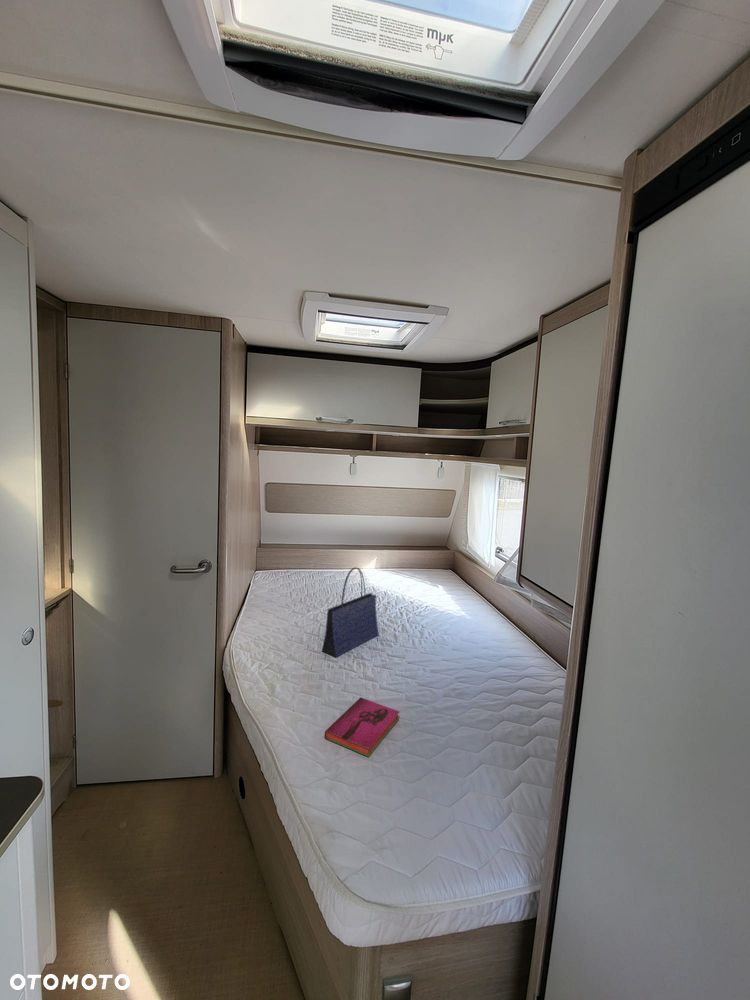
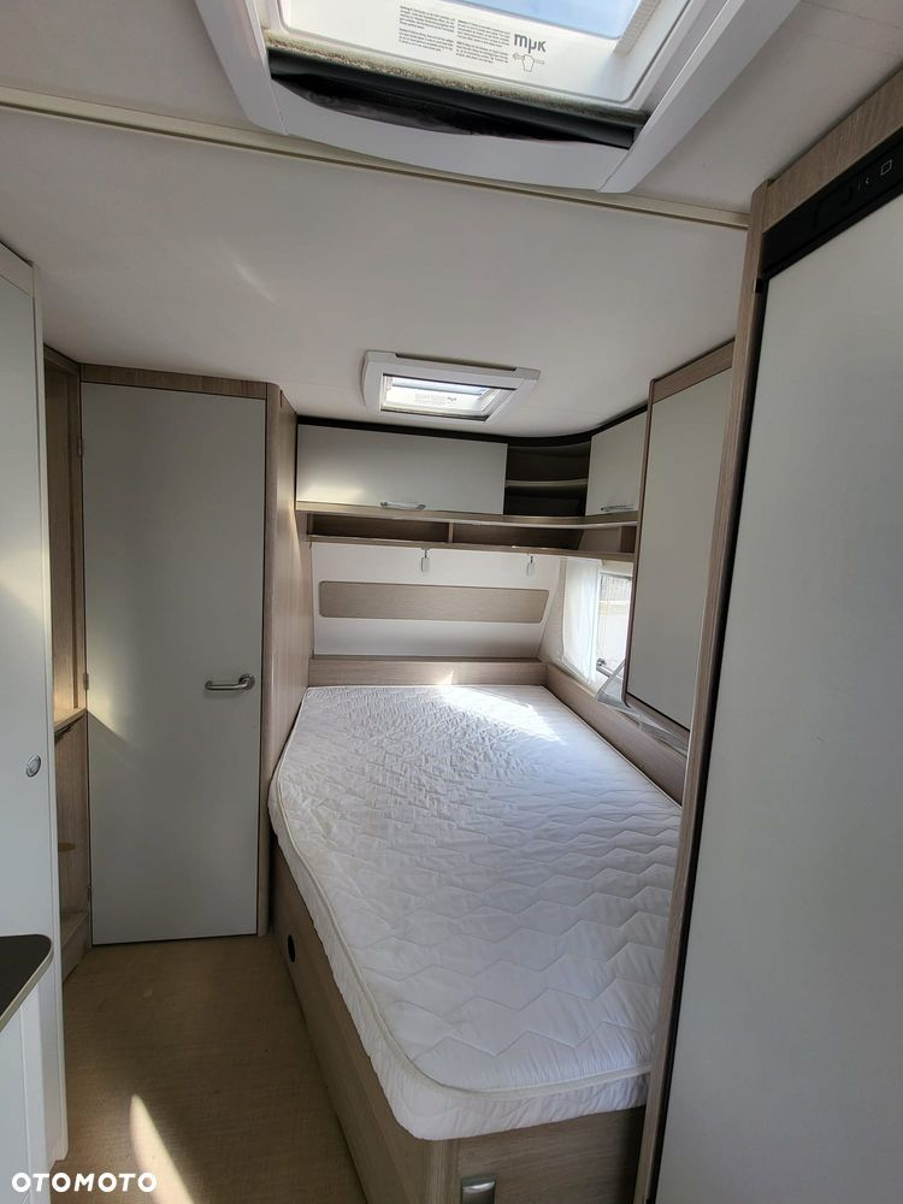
- tote bag (355, 604)
- hardback book (363, 724)
